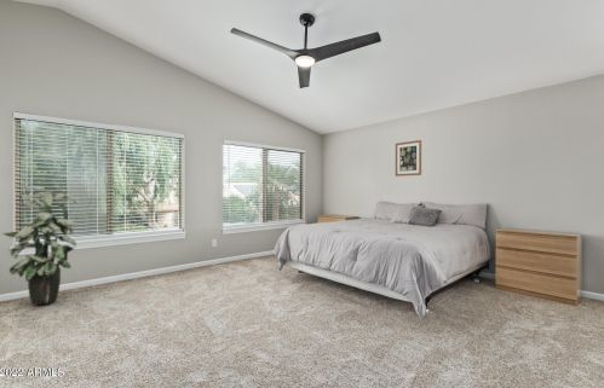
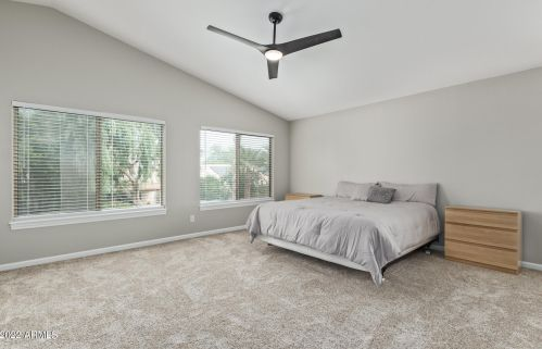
- indoor plant (42, 244)
- wall art (408, 158)
